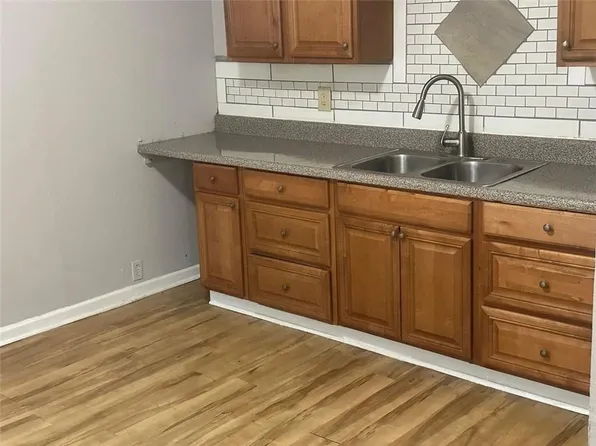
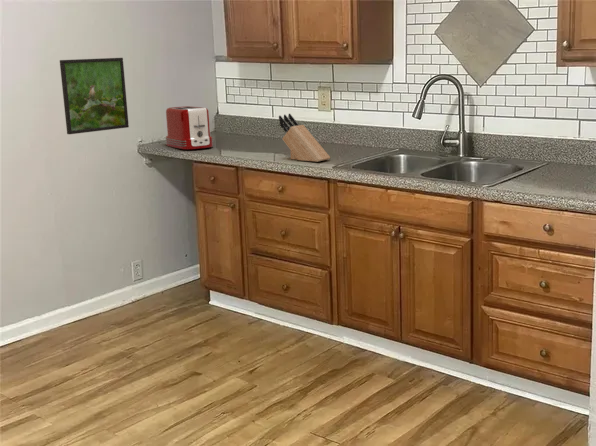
+ toaster (188, 126)
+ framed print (95, 95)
+ knife block (302, 136)
